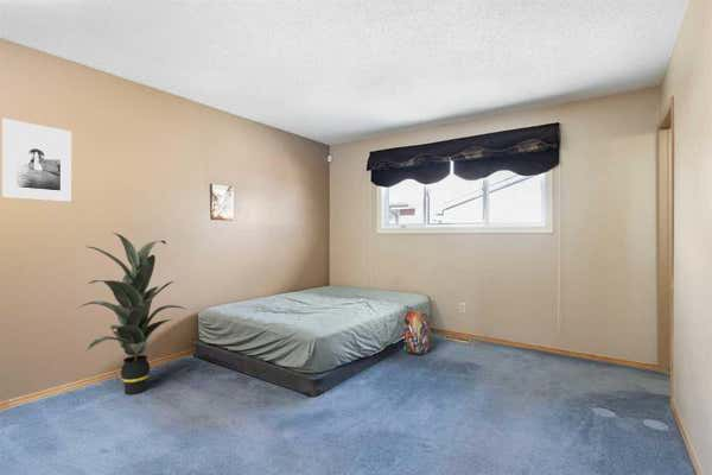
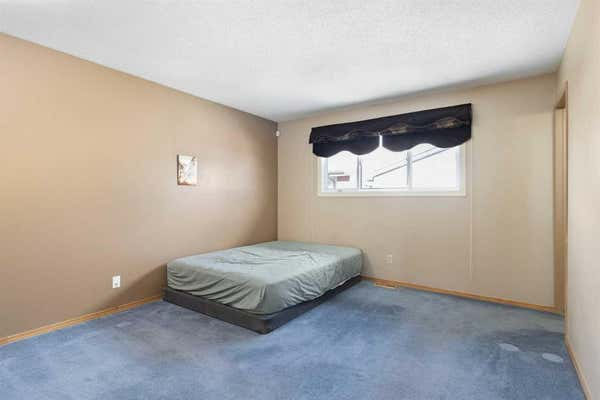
- indoor plant (127, 311)
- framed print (38, 162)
- backpack (417, 329)
